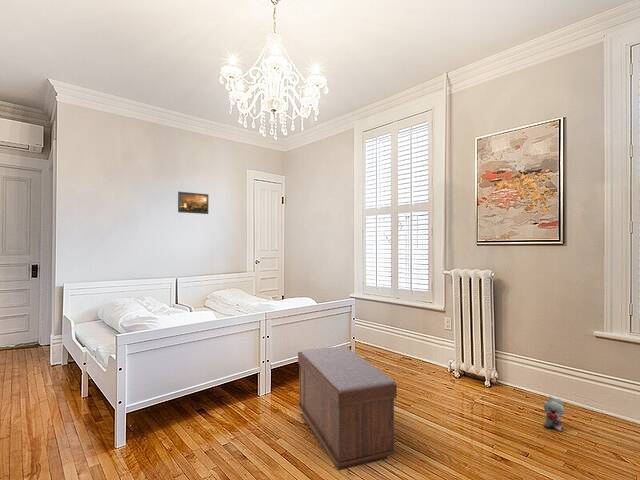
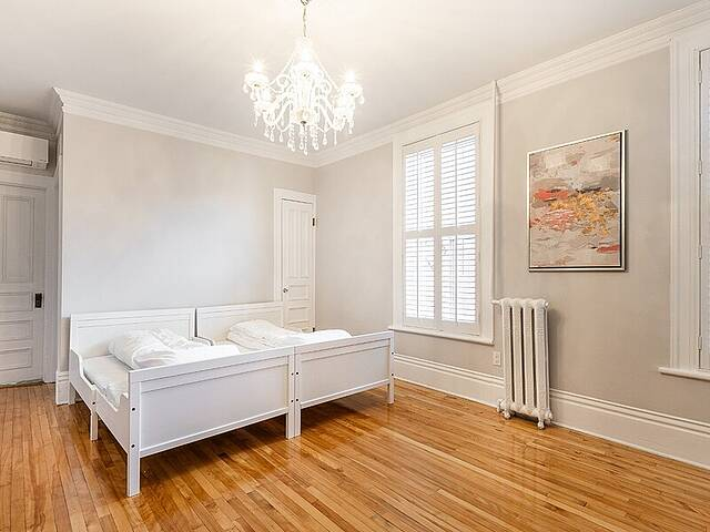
- bench (341, 398)
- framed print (193, 203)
- plush toy (553, 412)
